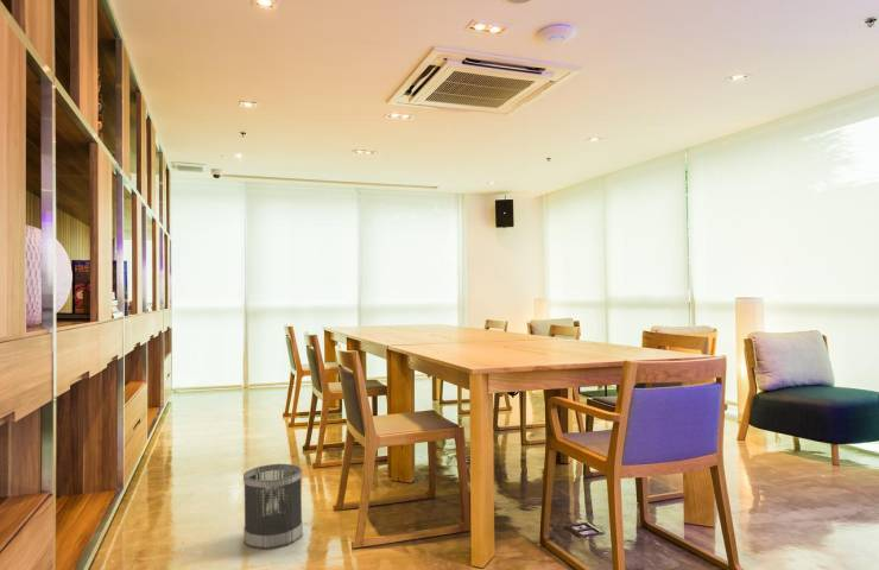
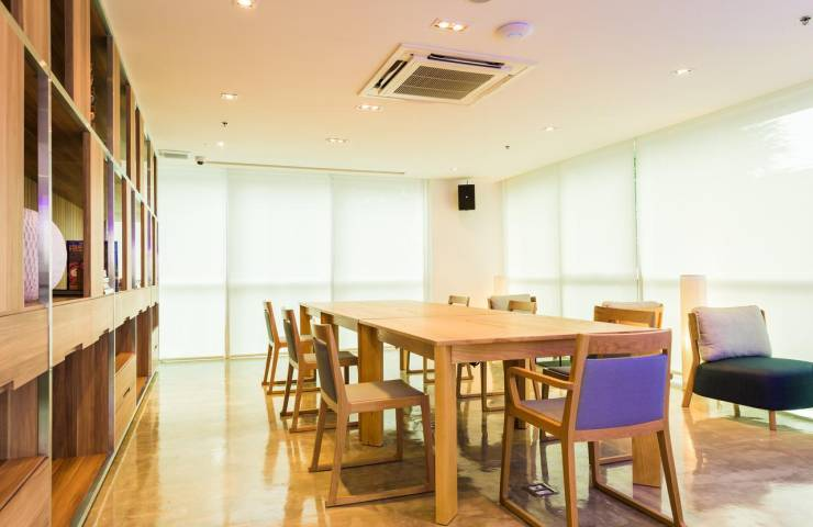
- wastebasket (273, 504)
